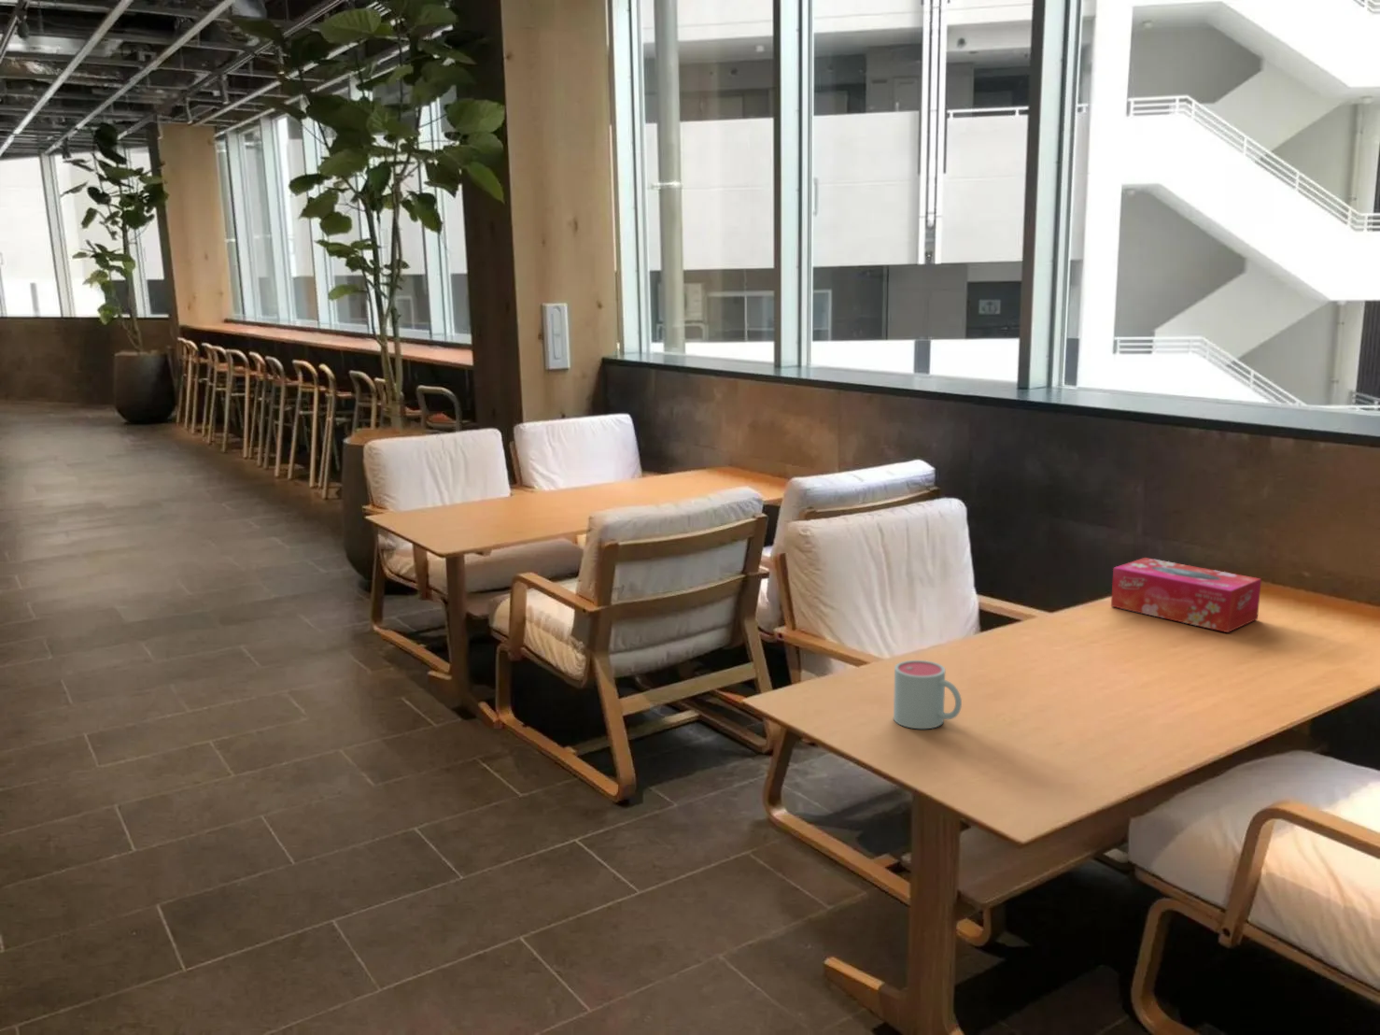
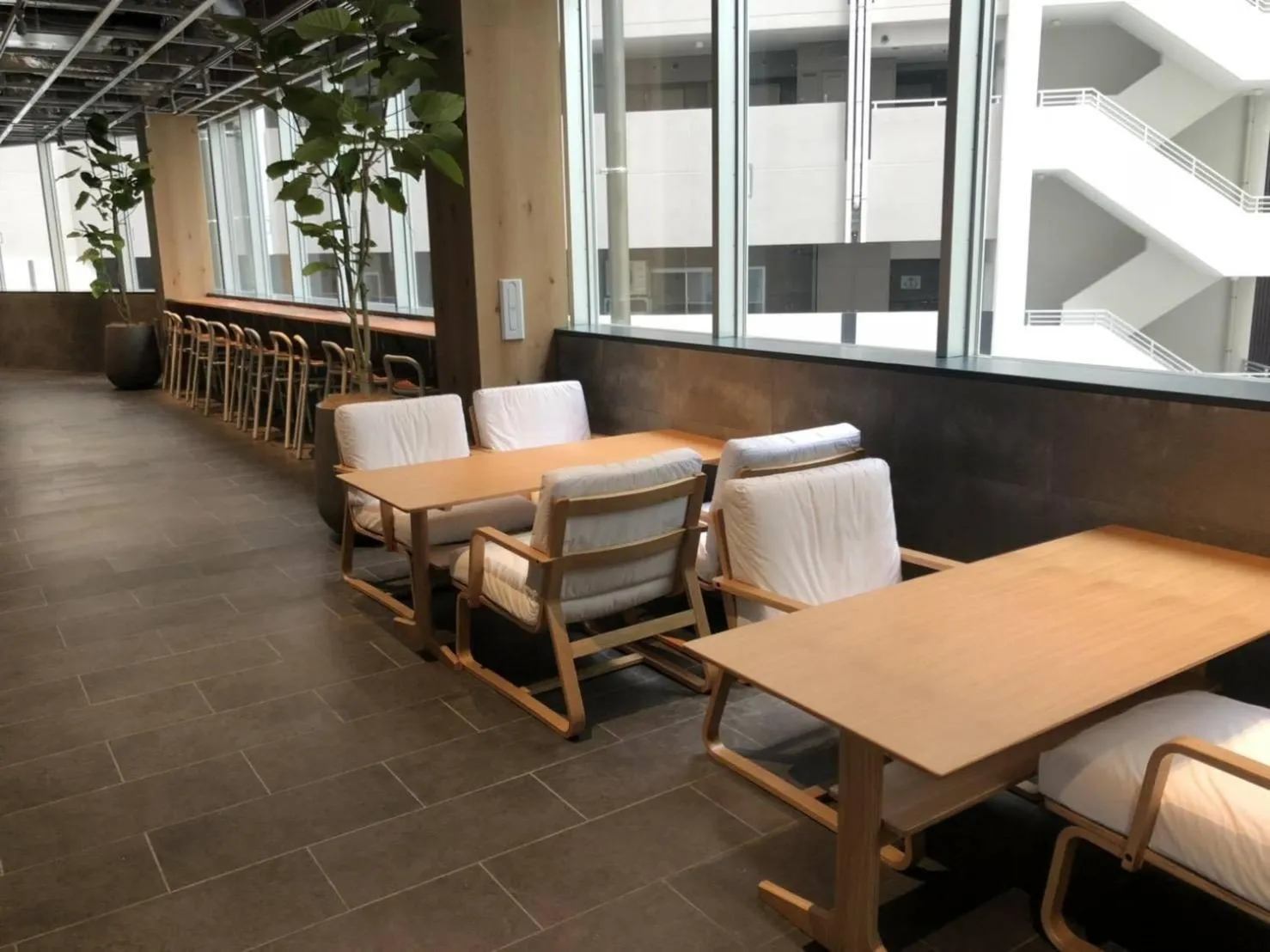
- tissue box (1184, 593)
- mug (929, 697)
